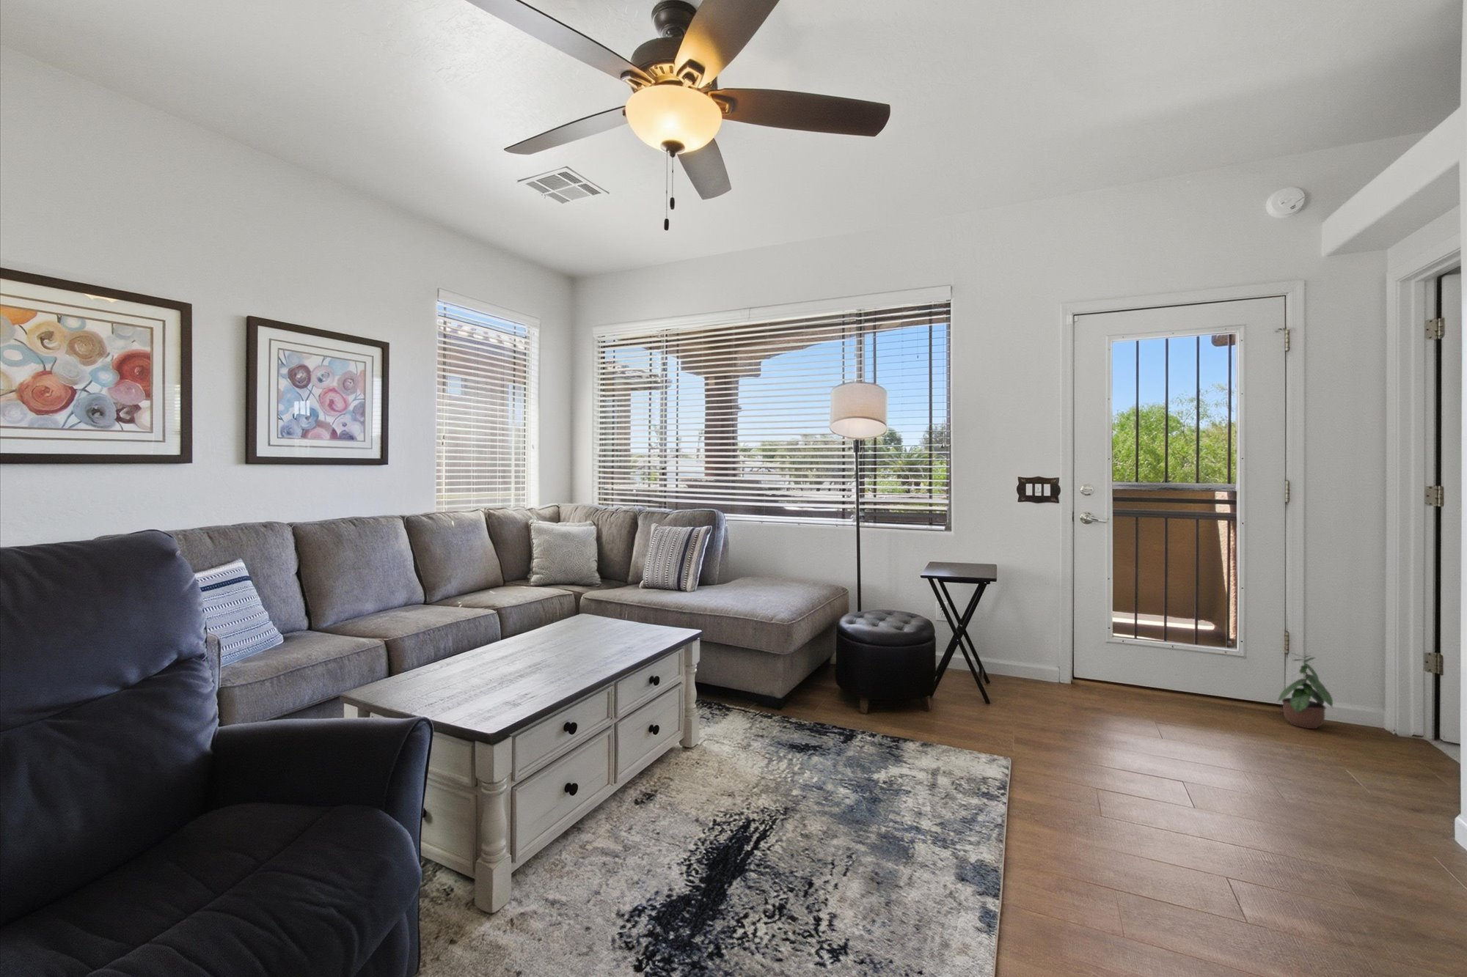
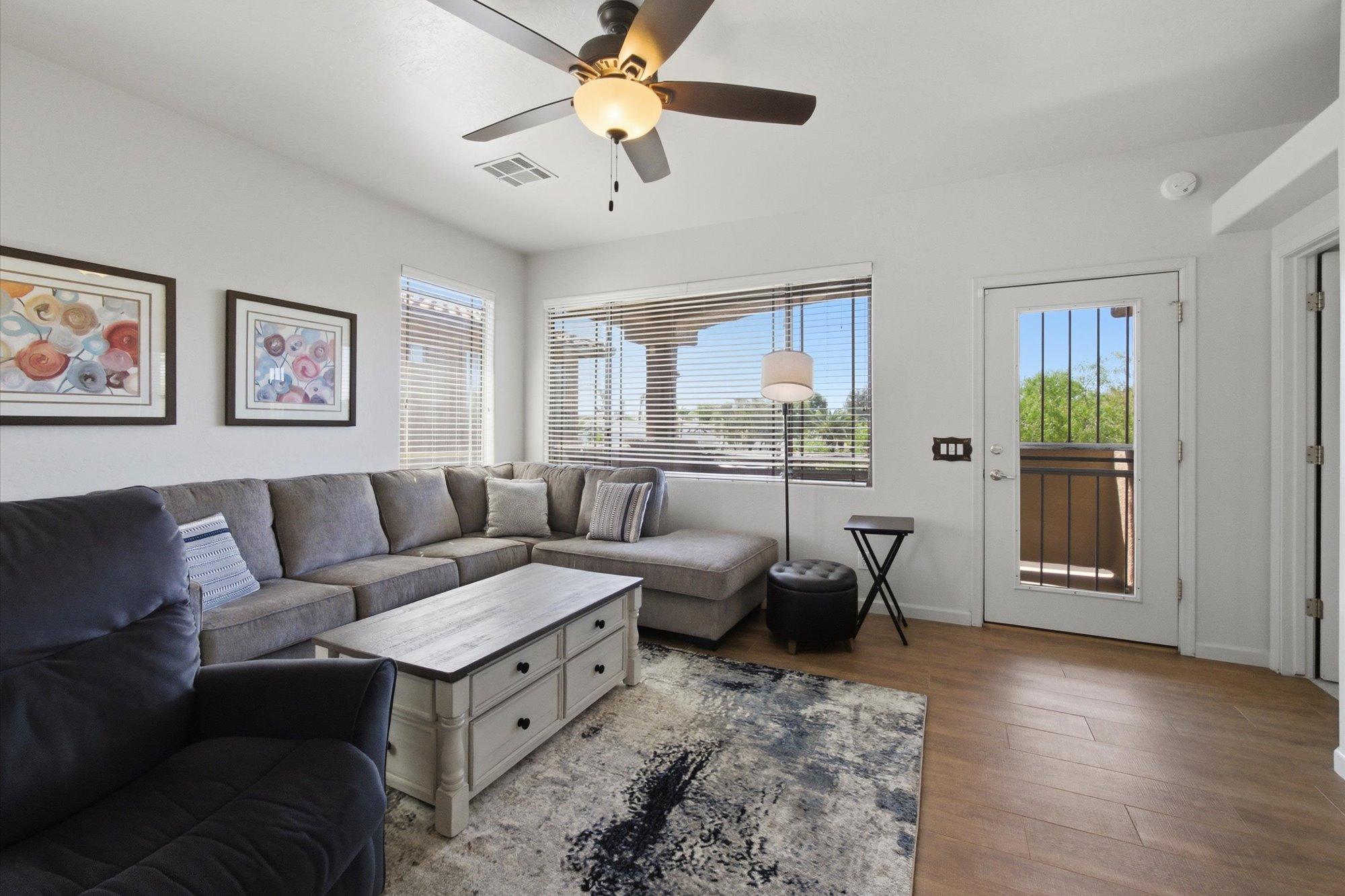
- potted plant (1306, 688)
